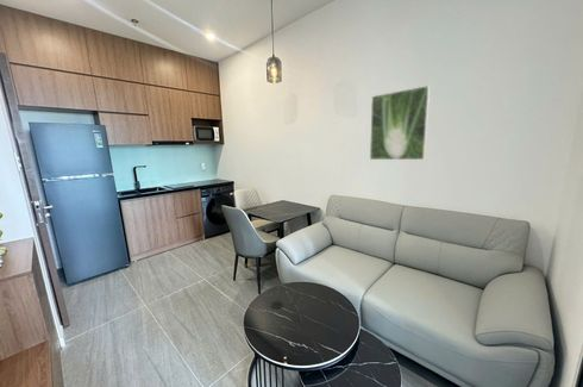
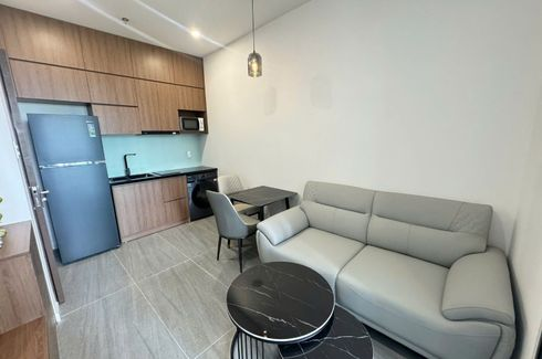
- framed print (396, 126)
